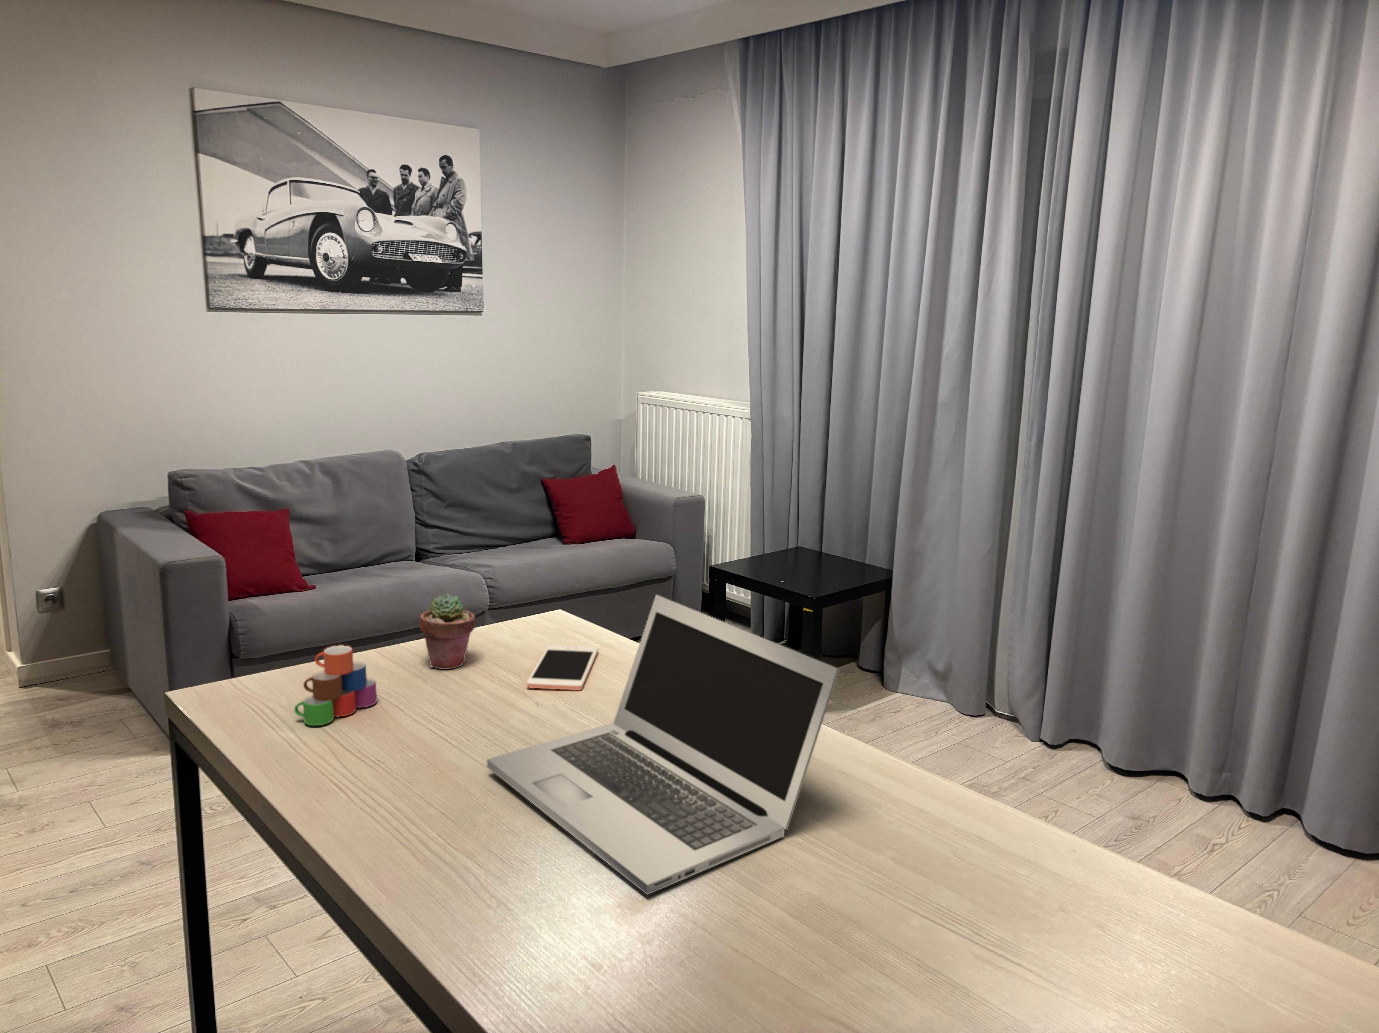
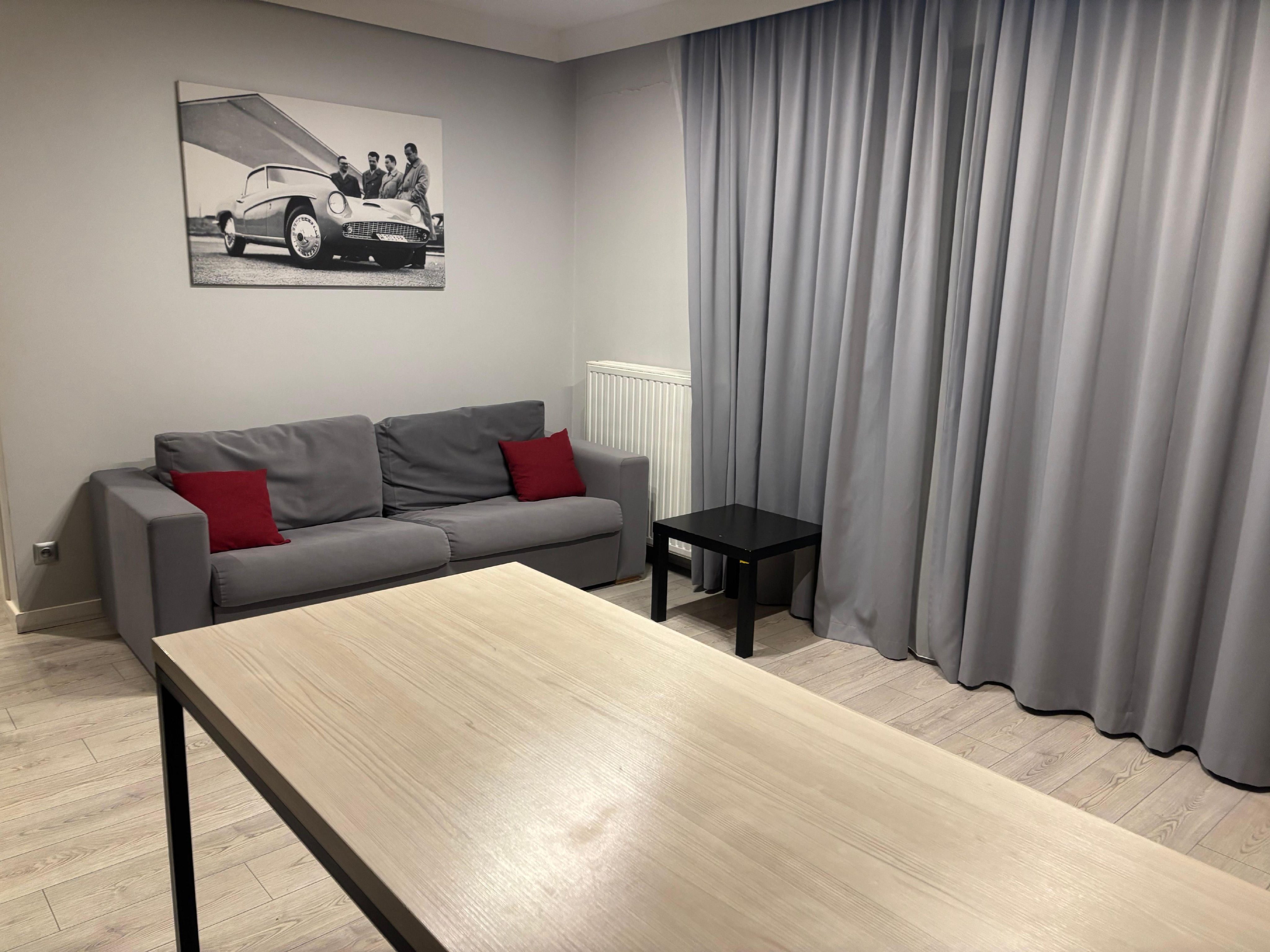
- cell phone (564, 666)
- laptop (654, 723)
- mug (338, 680)
- potted succulent (447, 629)
